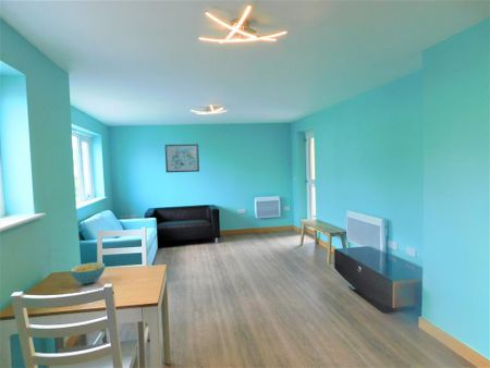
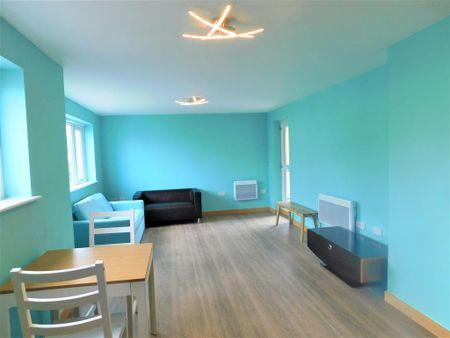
- wall art (182, 158)
- cereal bowl (88, 274)
